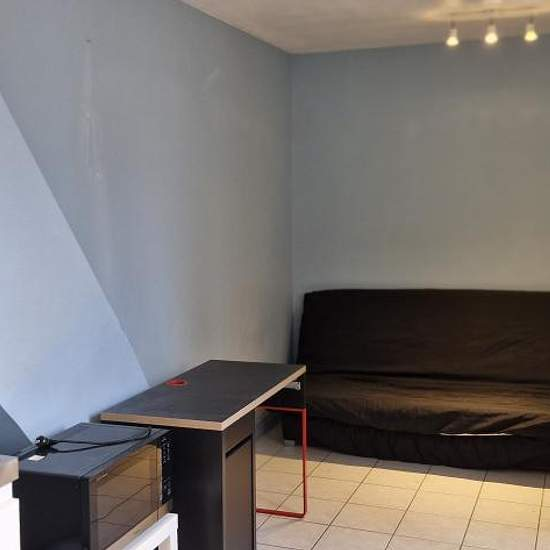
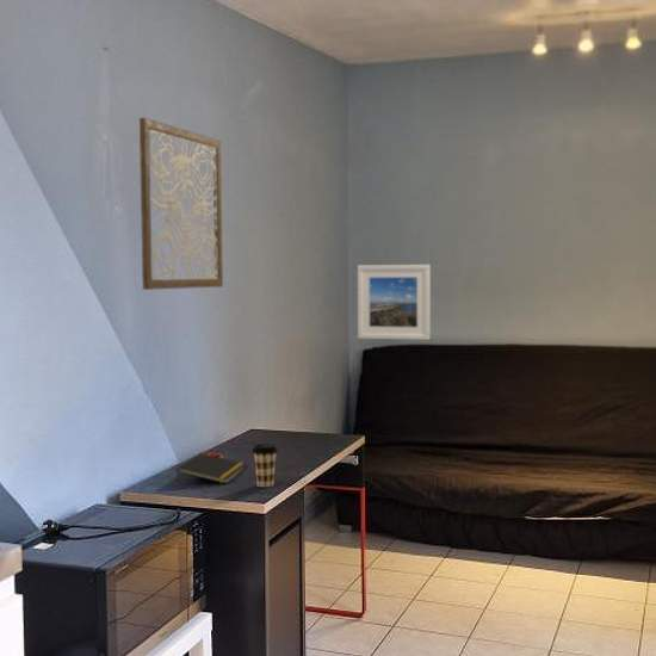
+ notepad (212, 468)
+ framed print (392, 302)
+ coffee cup (265, 465)
+ wall art (181, 206)
